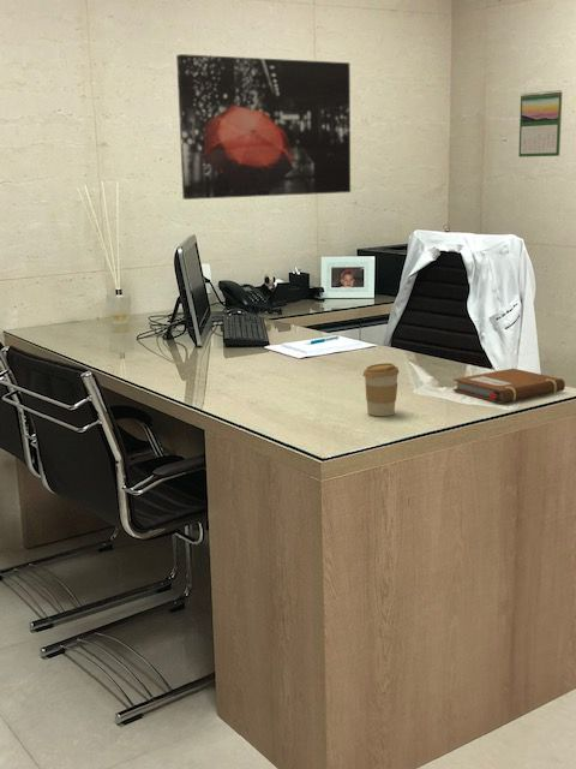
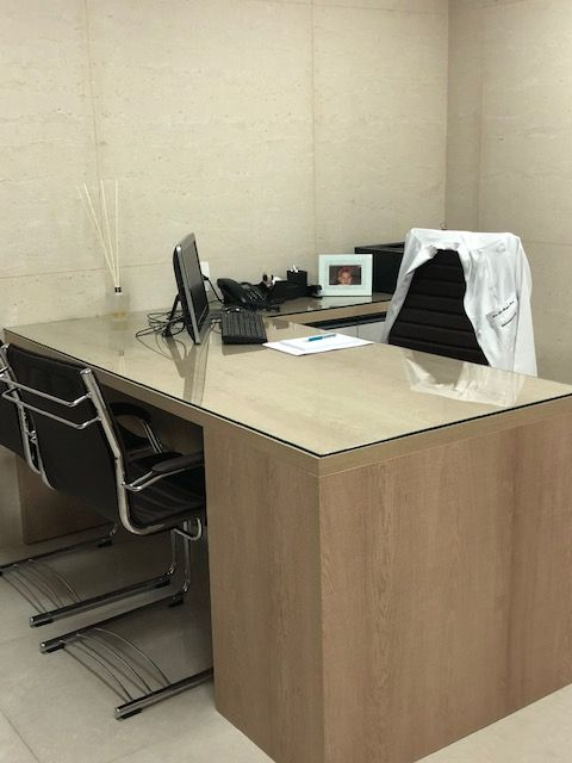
- notebook (506, 384)
- calendar (539, 124)
- wall art (269, 127)
- coffee cup (380, 388)
